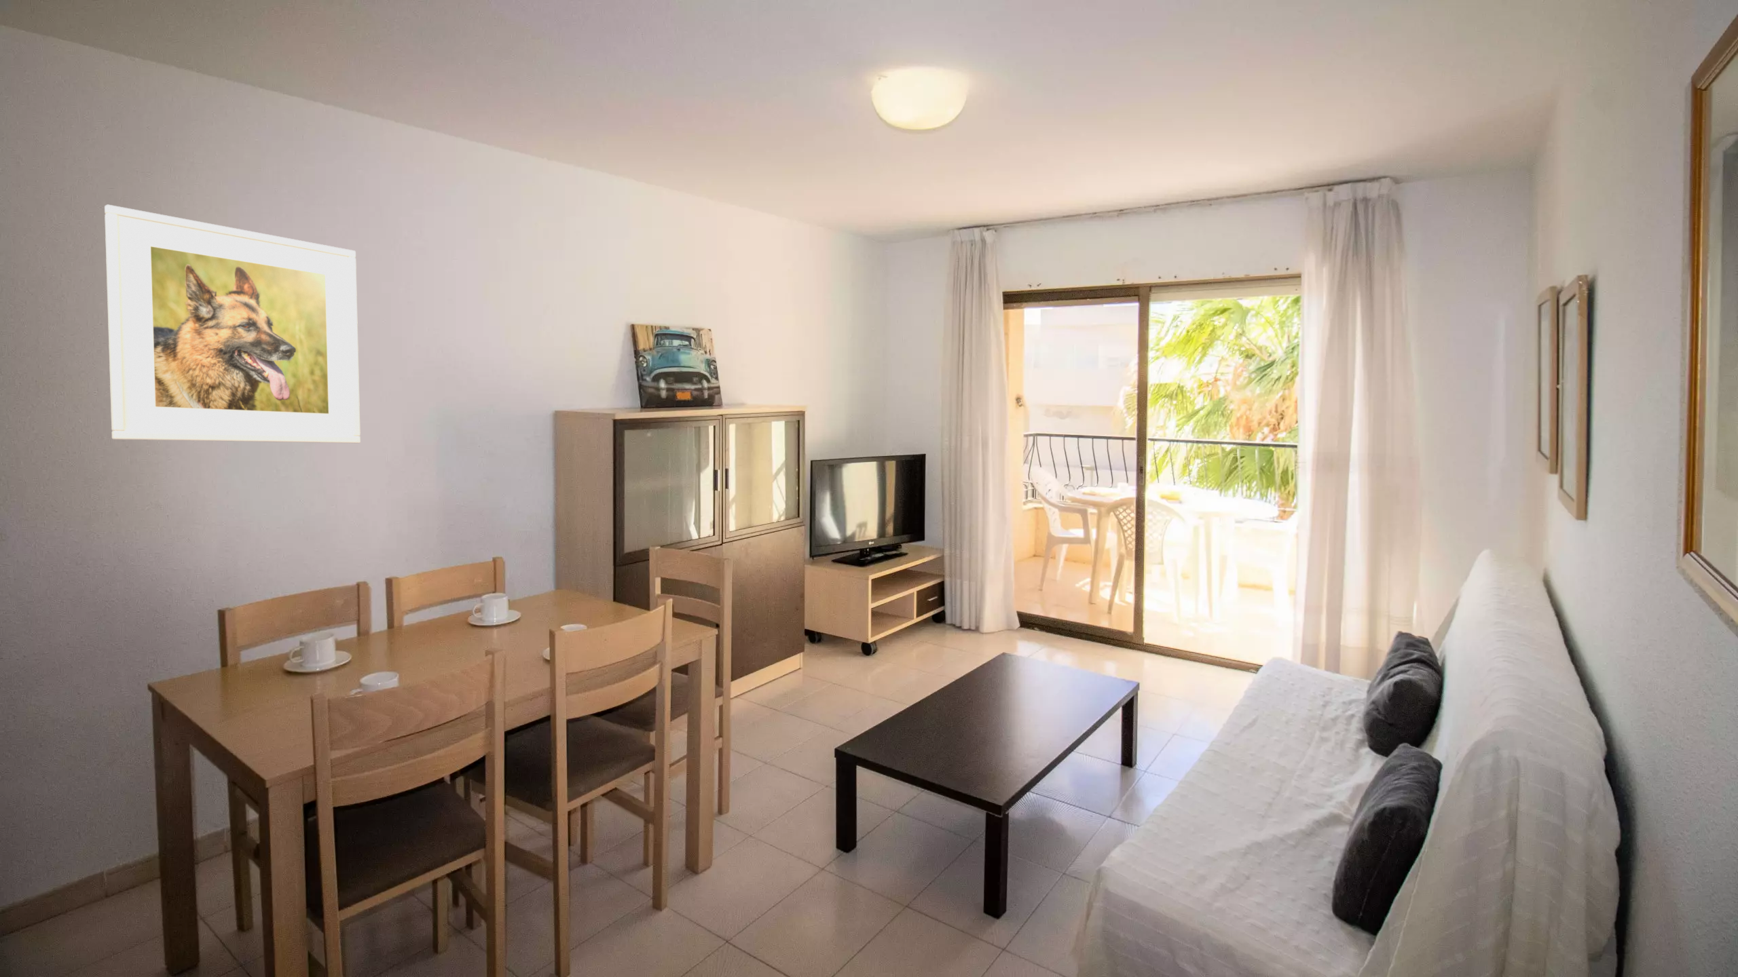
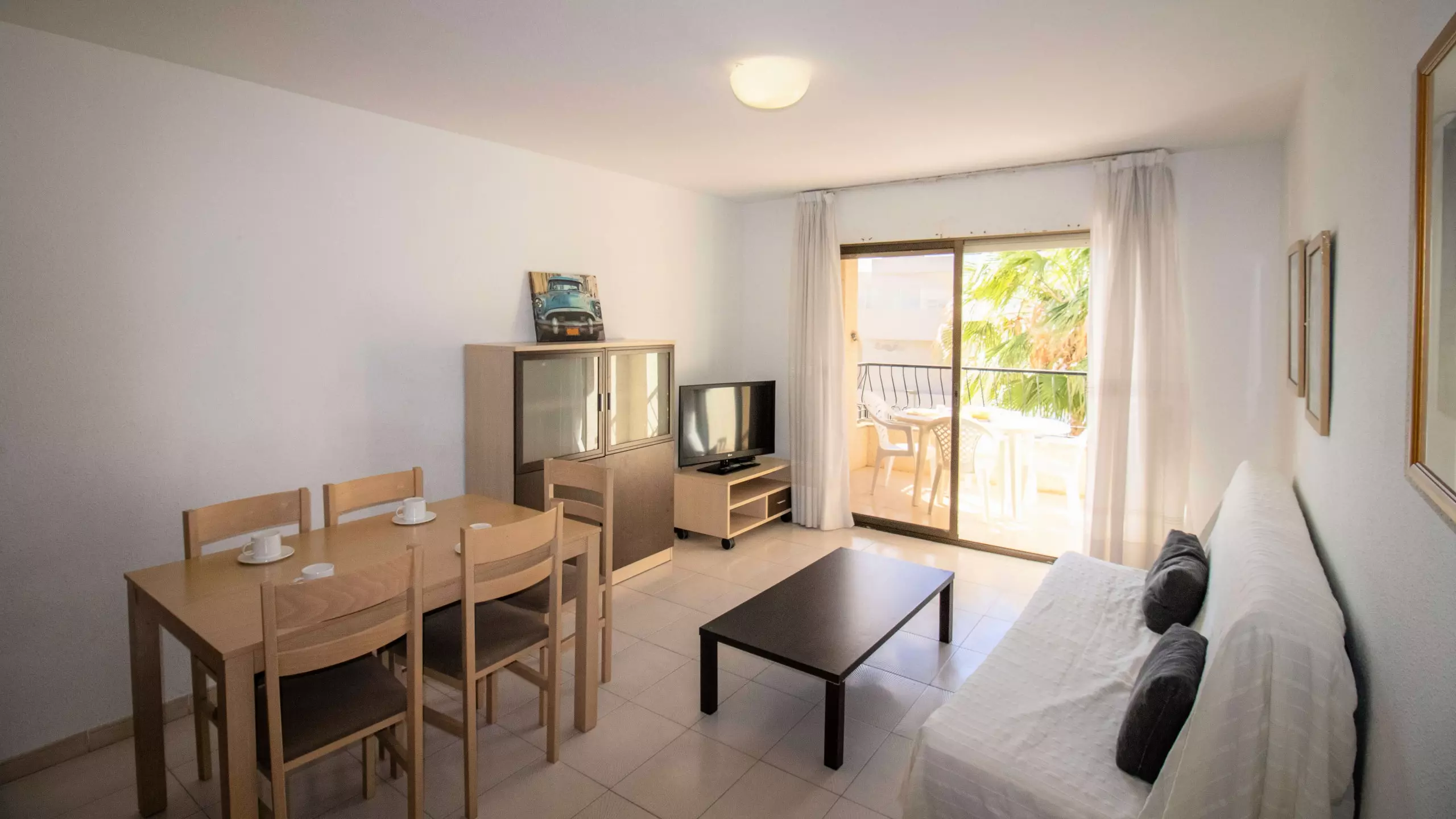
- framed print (245, 336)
